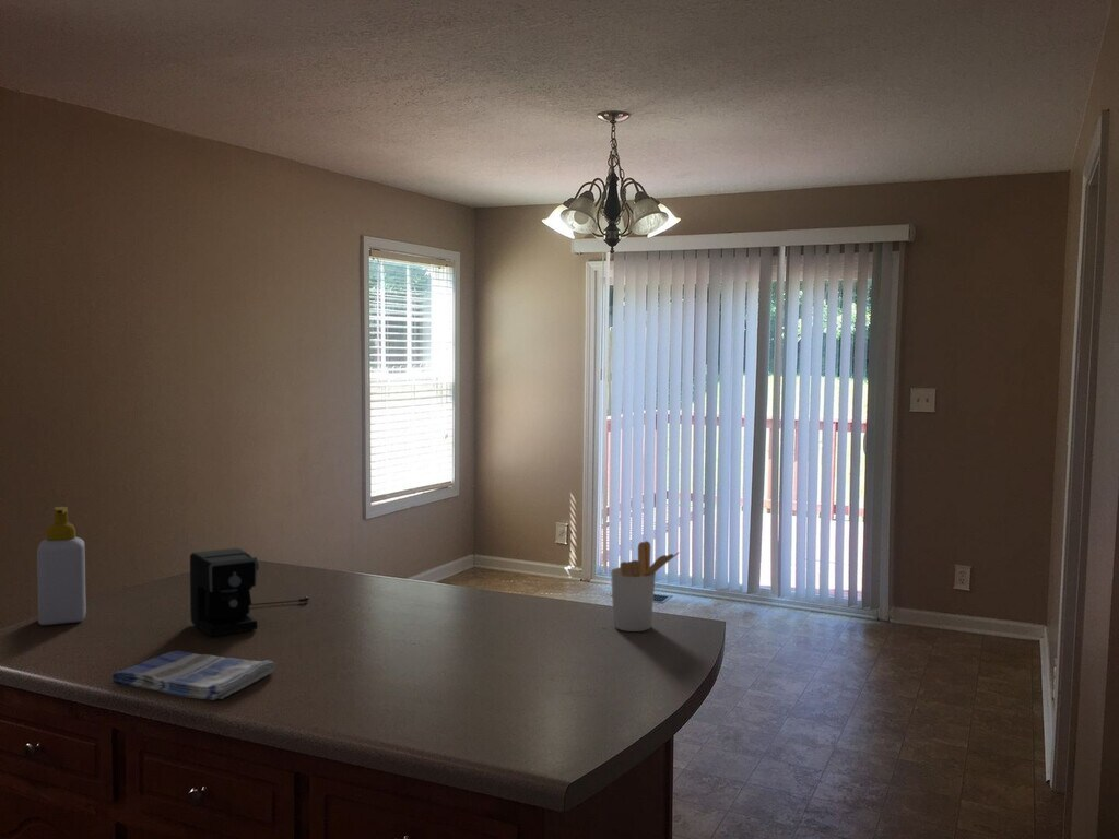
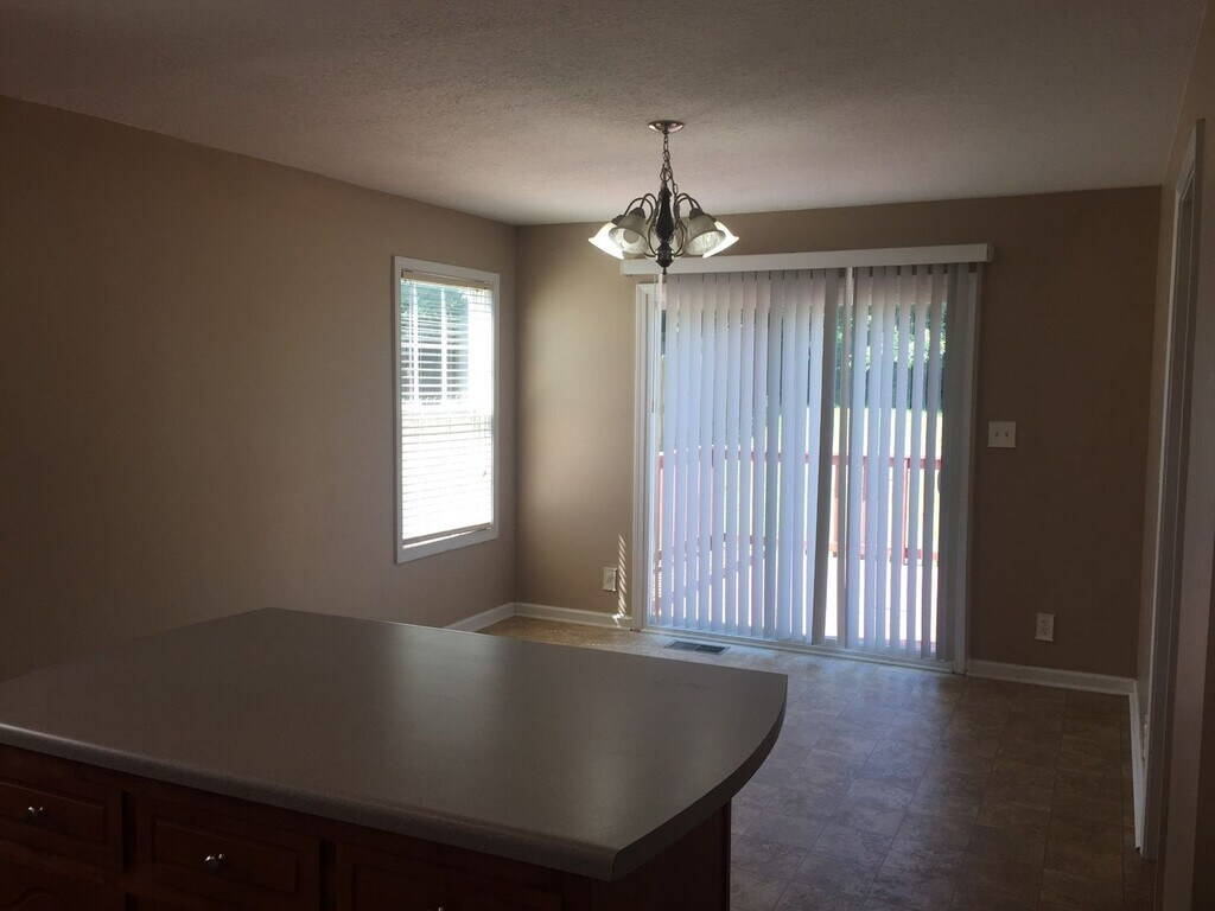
- soap bottle (61, 564)
- utensil holder (644, 587)
- coffee maker (255, 583)
- dish towel (196, 671)
